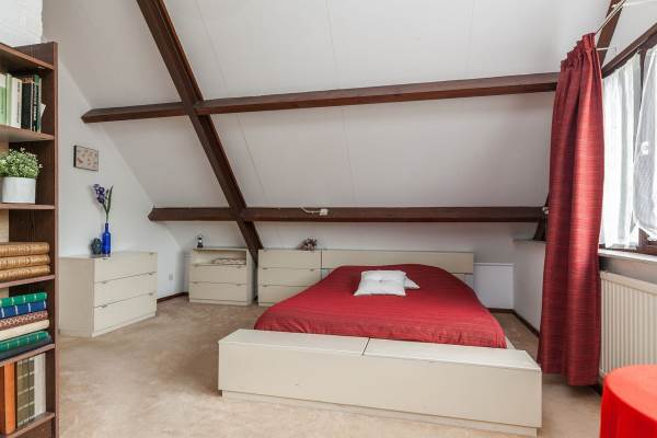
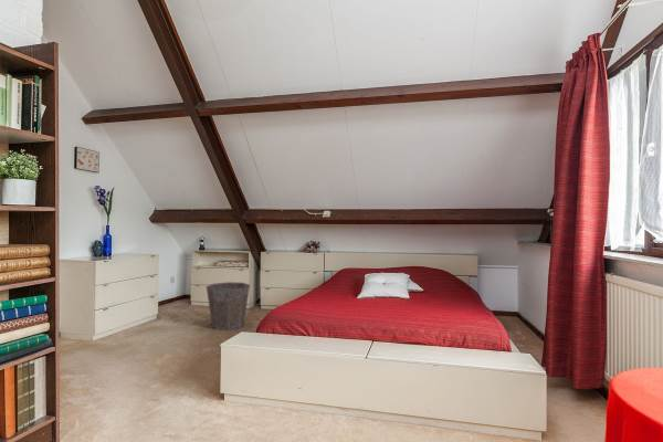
+ waste bin (228, 305)
